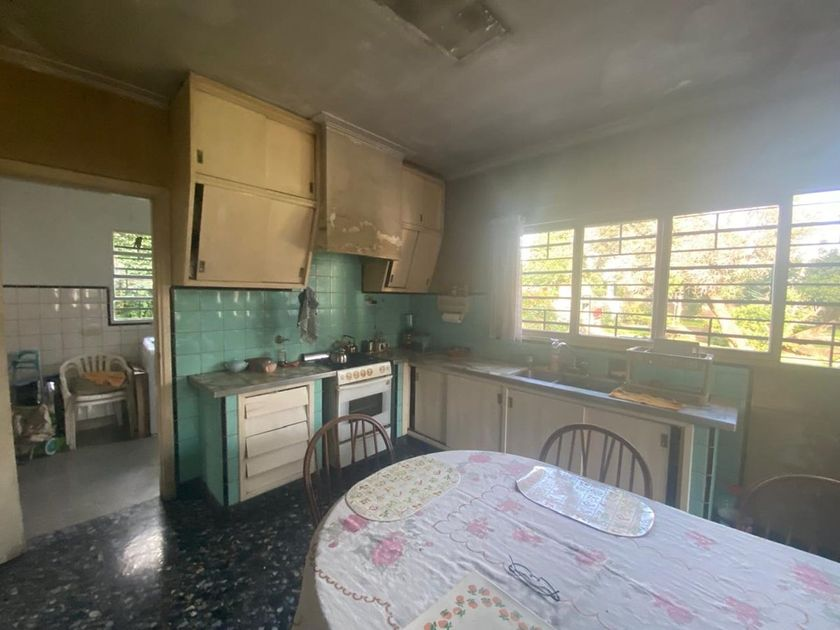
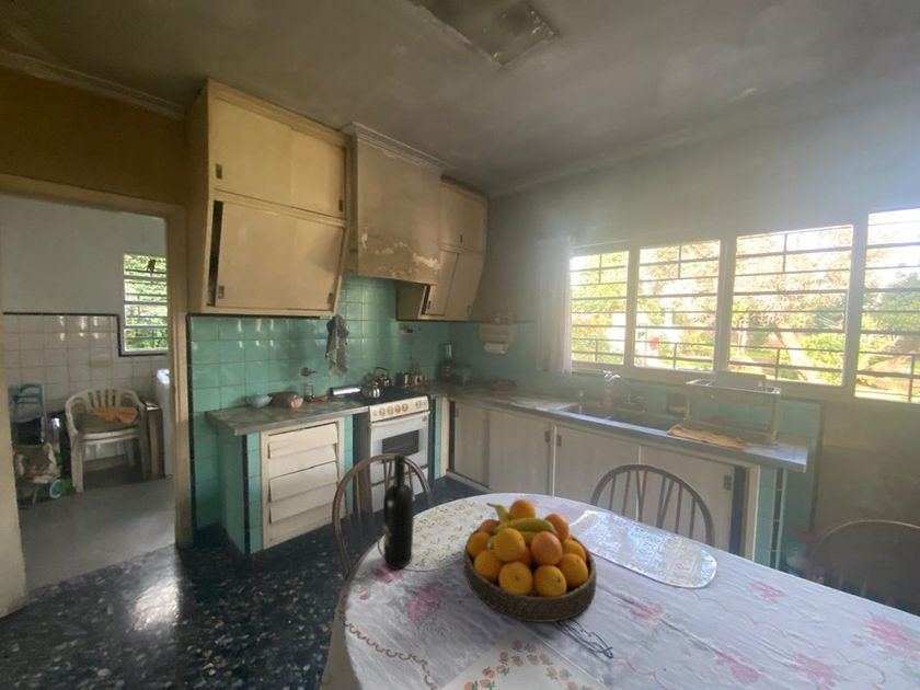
+ wine bottle (399, 508)
+ fruit bowl (528, 543)
